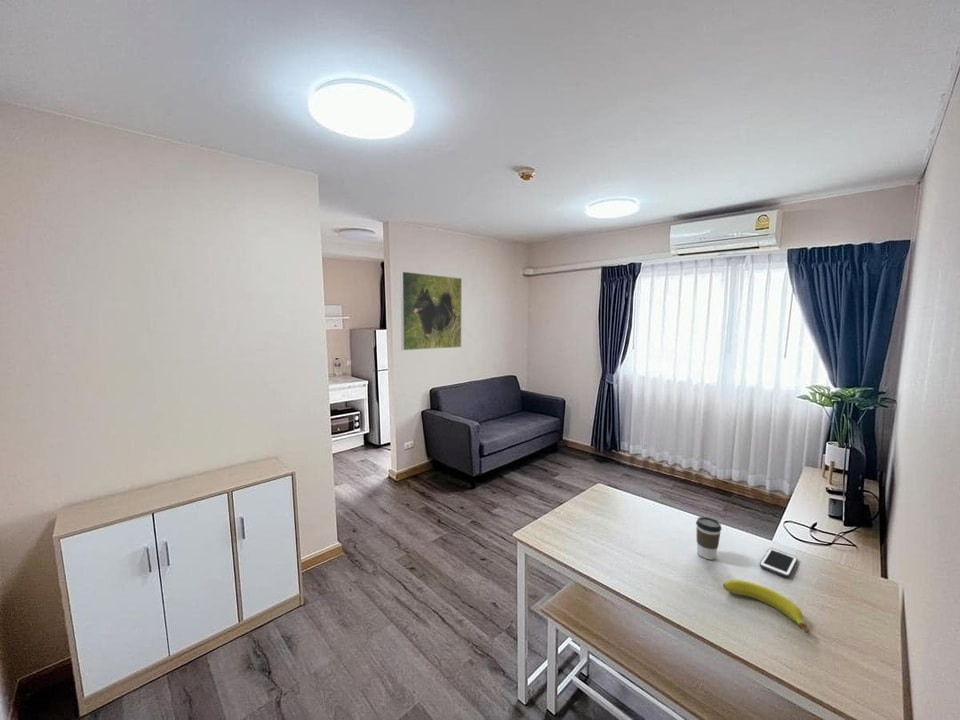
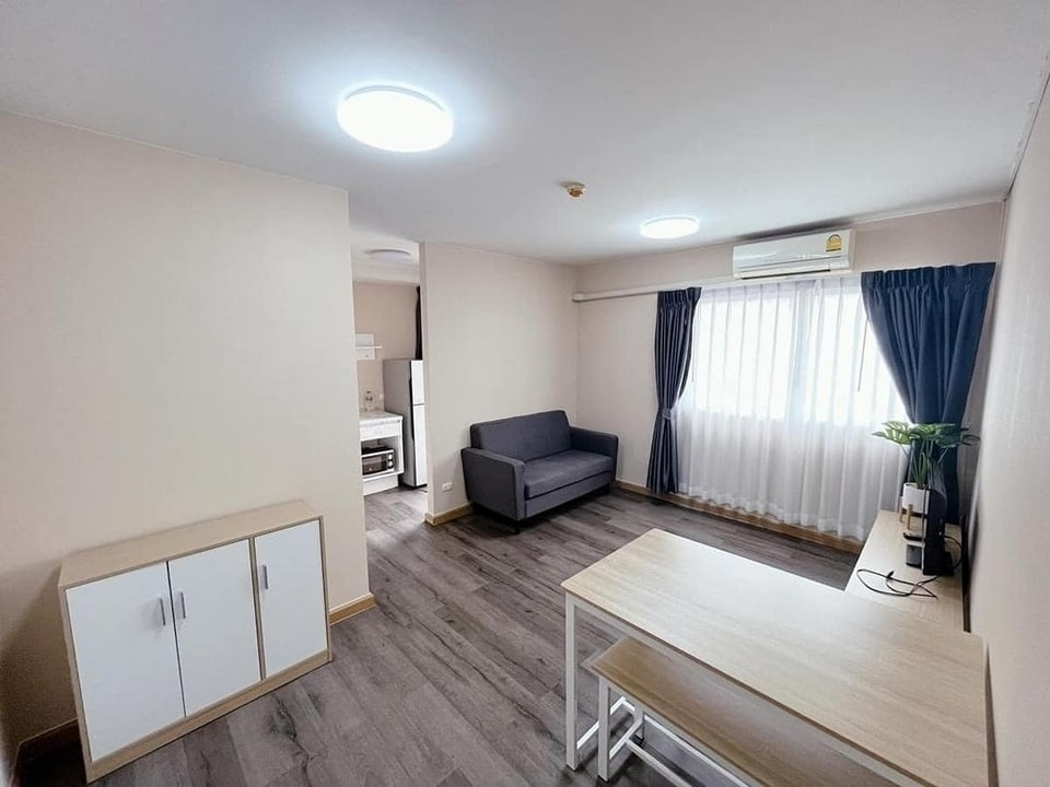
- coffee cup (707, 538)
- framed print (433, 312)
- fruit (763, 601)
- cell phone (778, 561)
